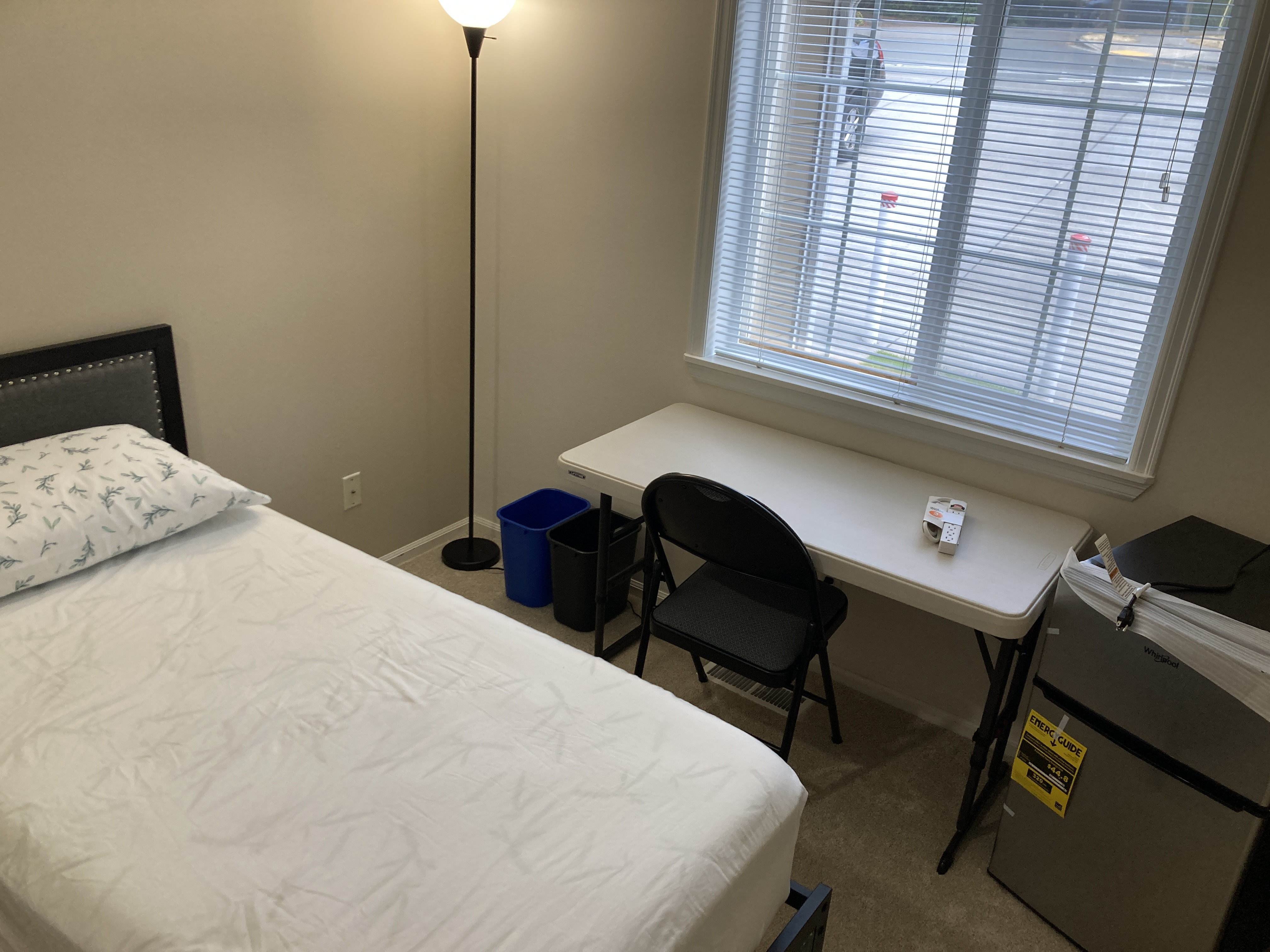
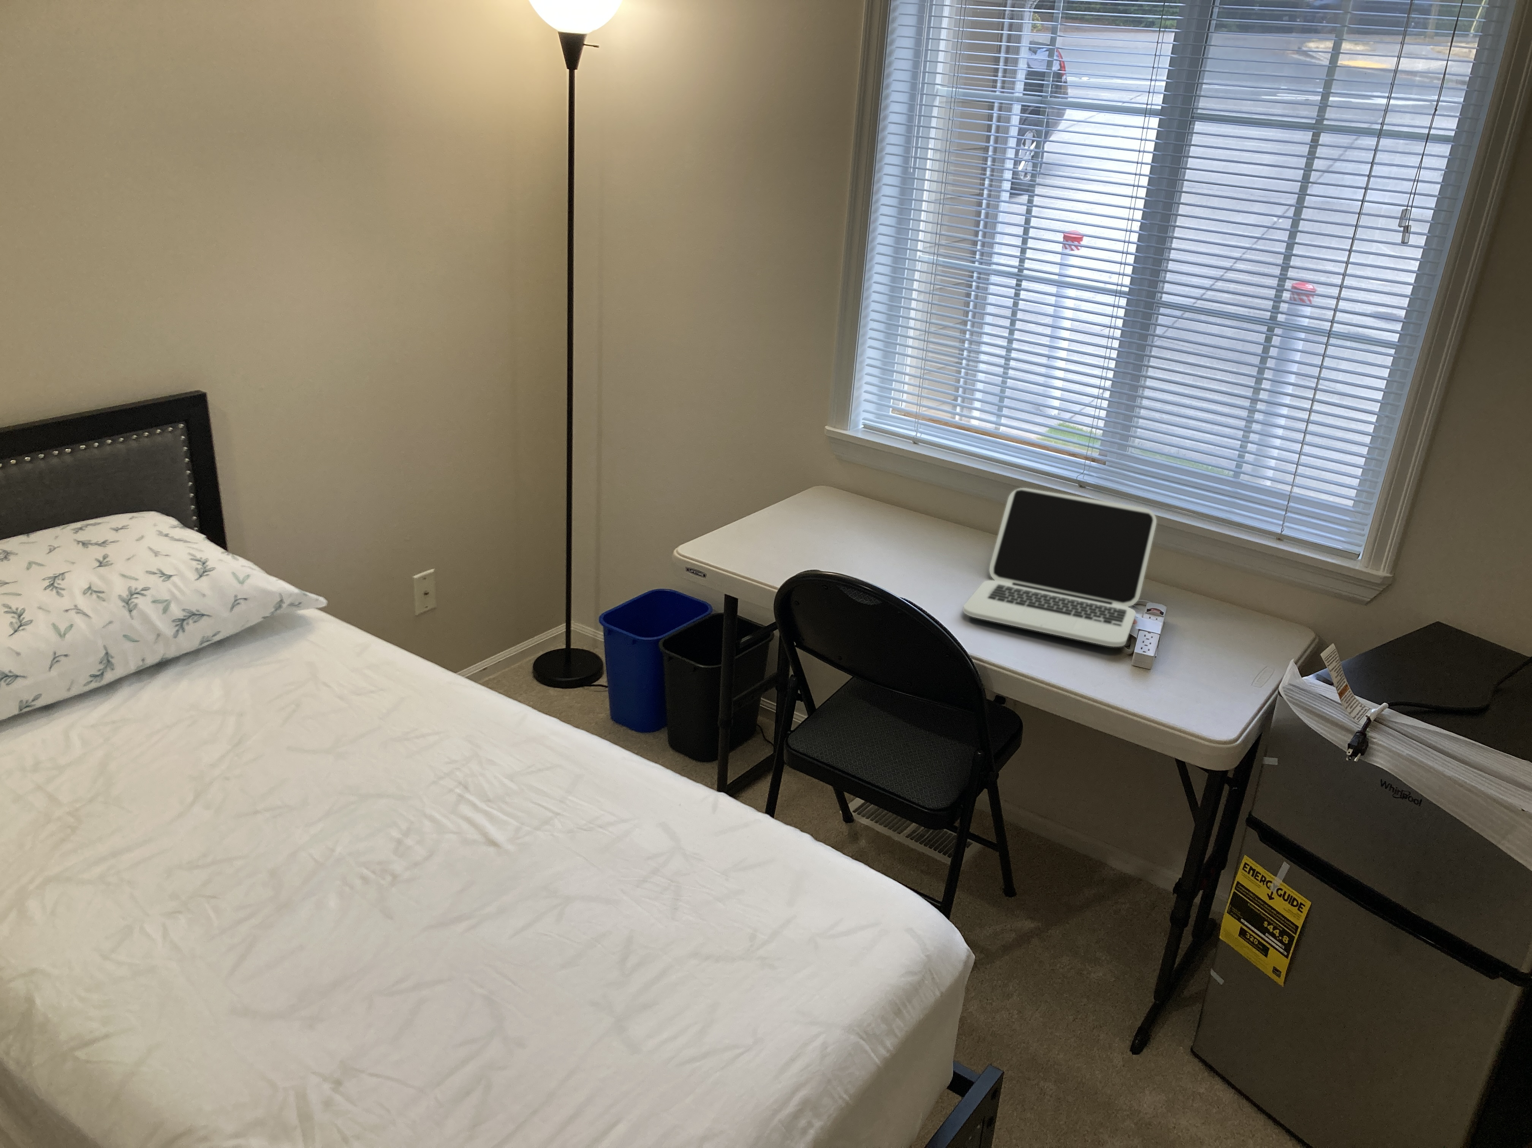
+ laptop (1063, 561)
